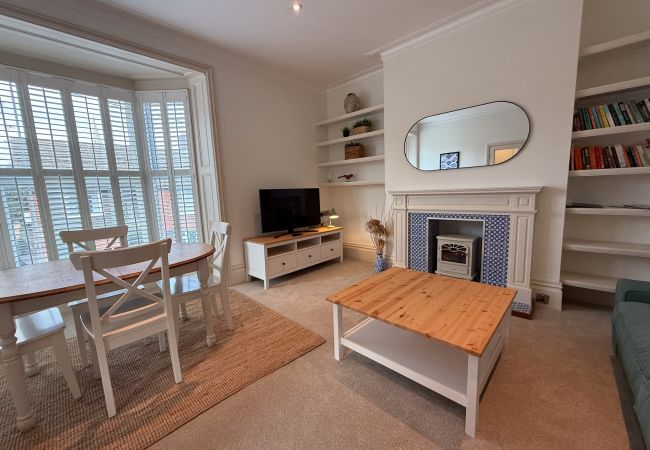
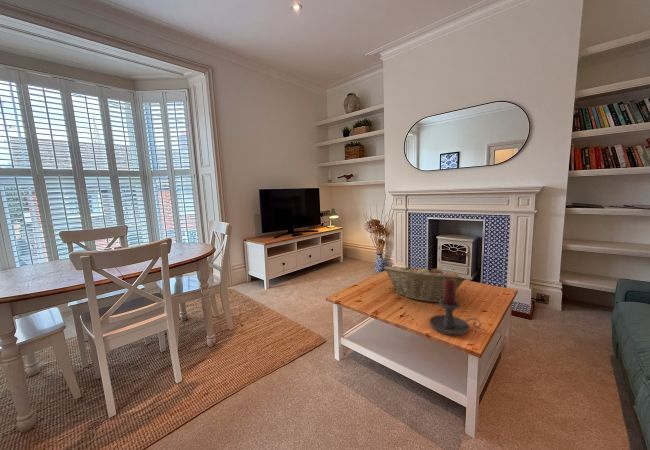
+ fruit basket (421, 278)
+ candle holder (455, 303)
